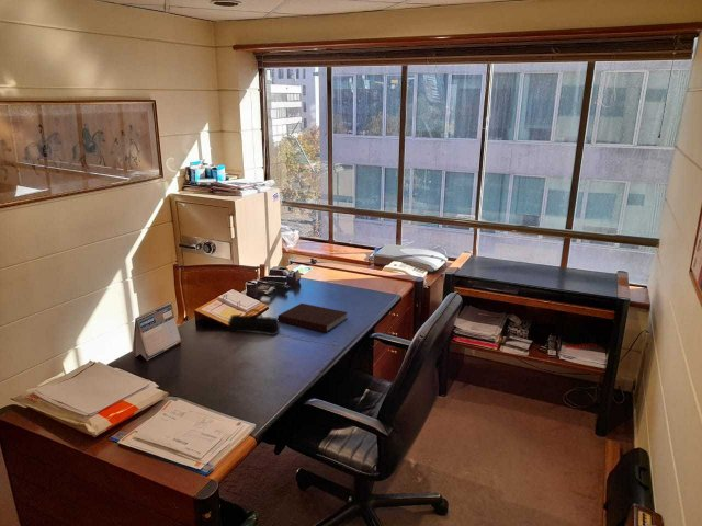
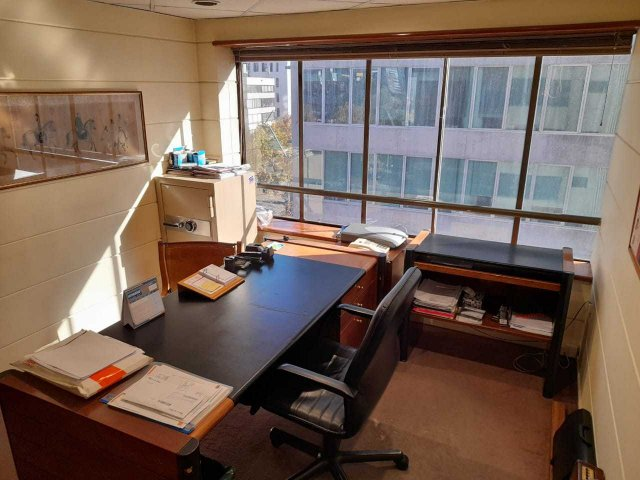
- notebook (313, 317)
- pencil case (253, 320)
